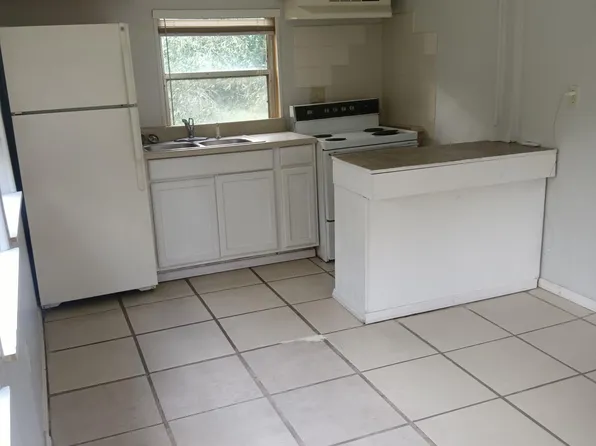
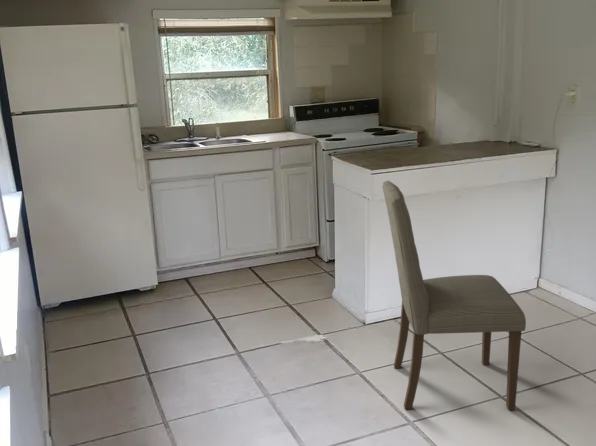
+ dining chair (448, 289)
